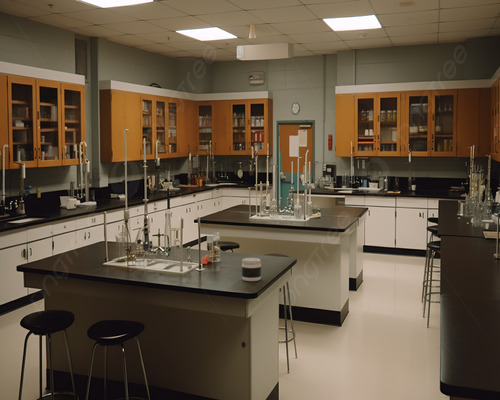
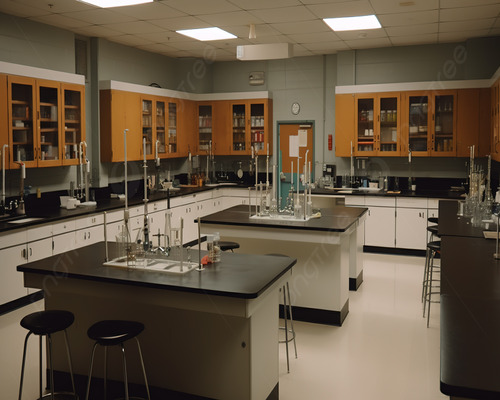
- jar (251, 269)
